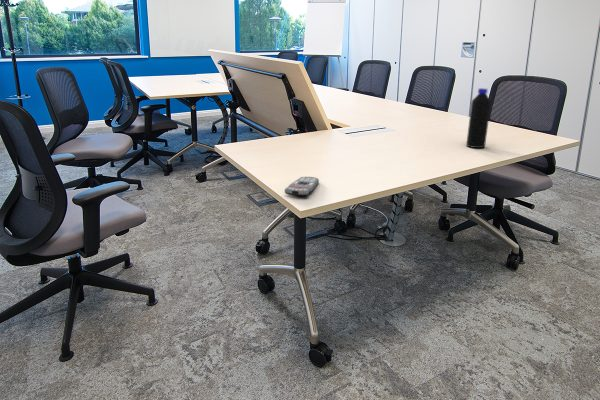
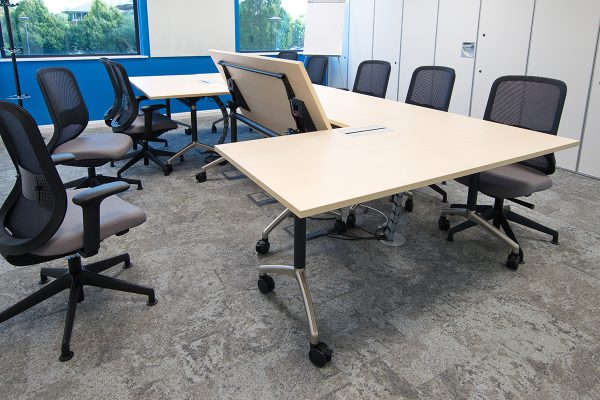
- remote control (303, 185)
- bottle (479, 118)
